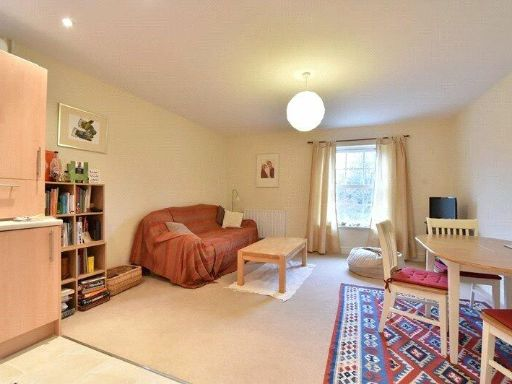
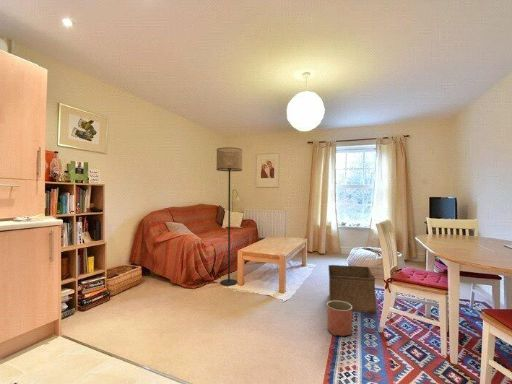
+ planter (339, 318)
+ storage bin (350, 286)
+ floor lamp (229, 215)
